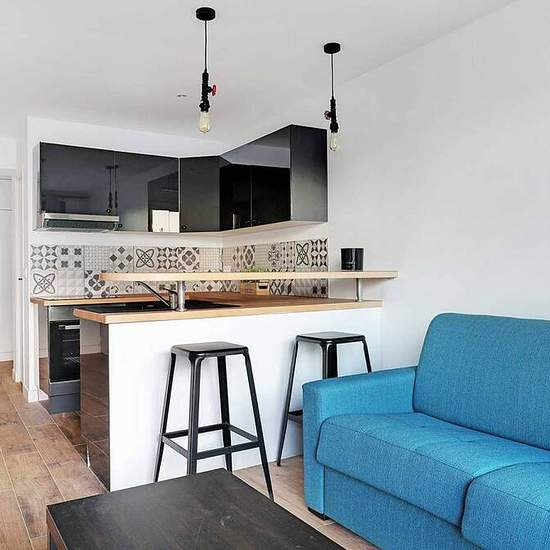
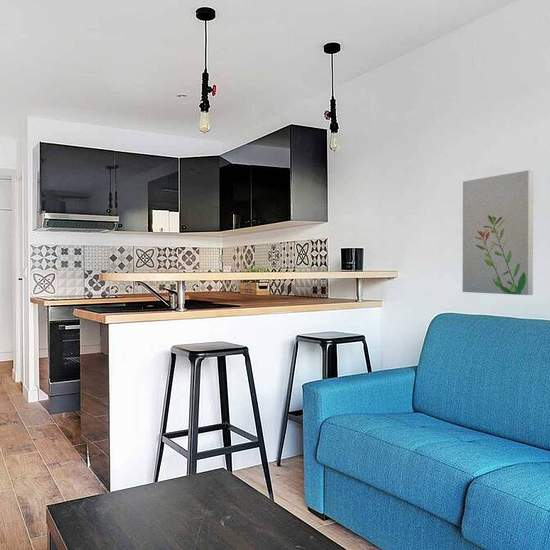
+ wall art (495, 235)
